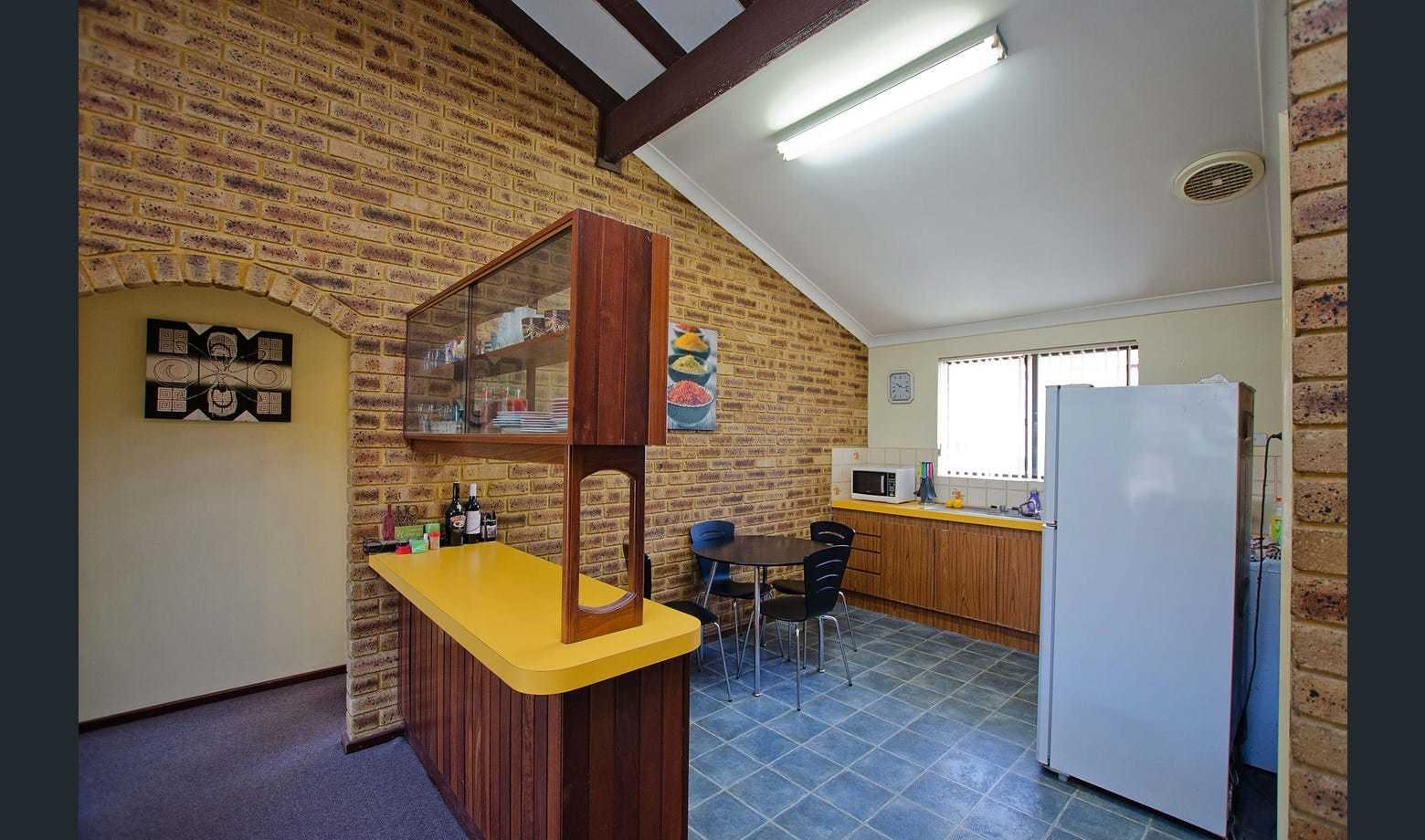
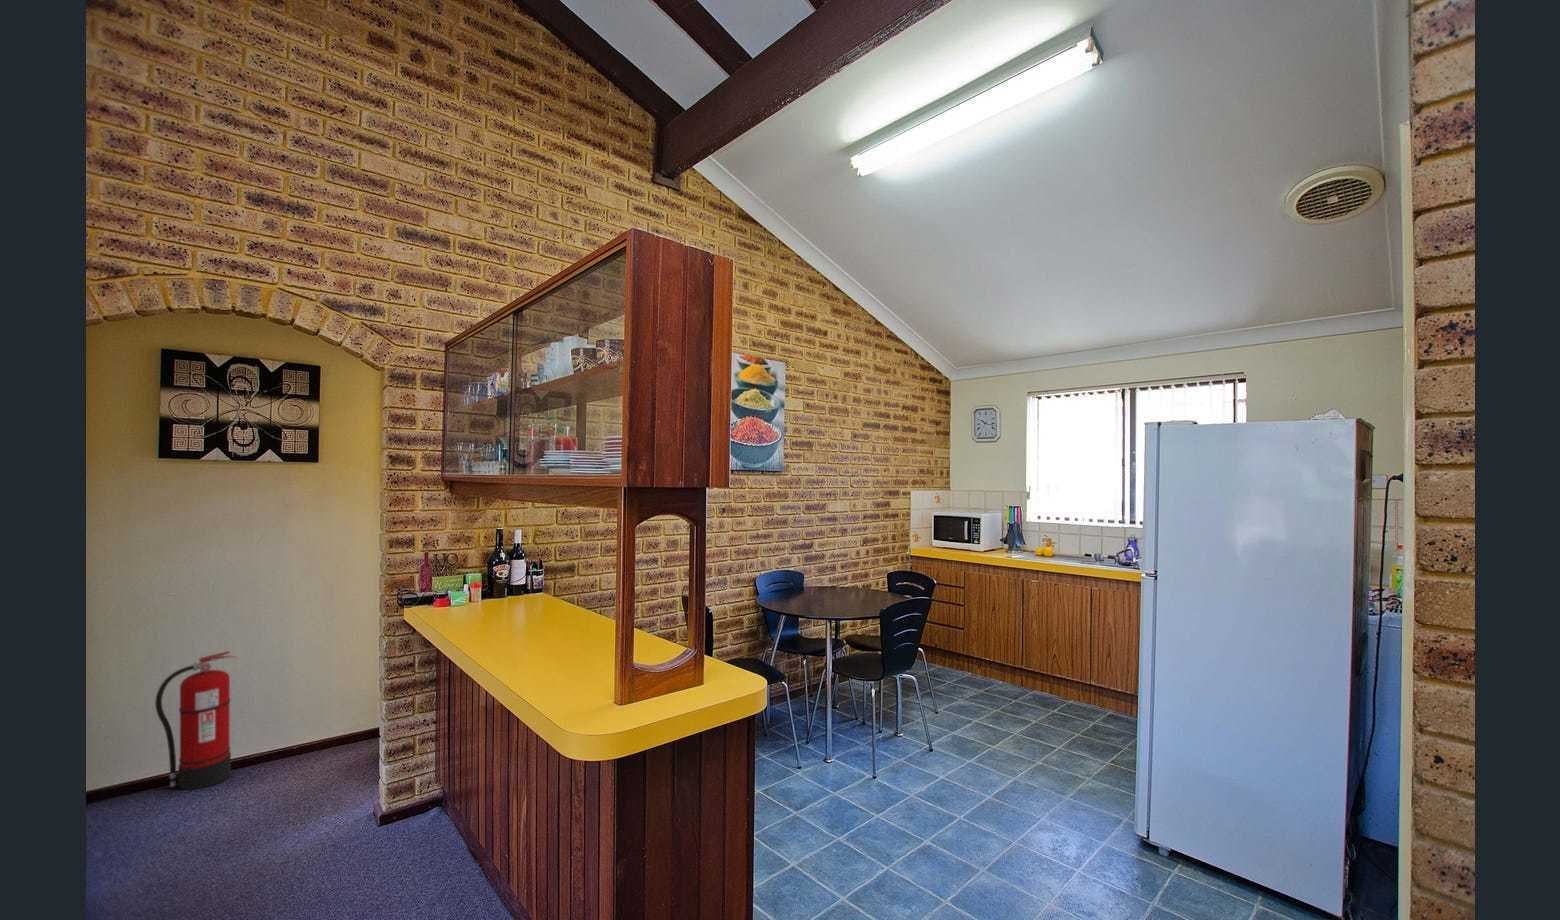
+ fire extinguisher (197, 718)
